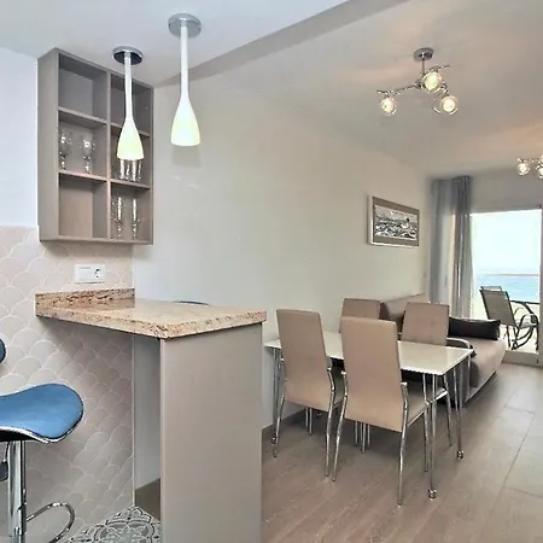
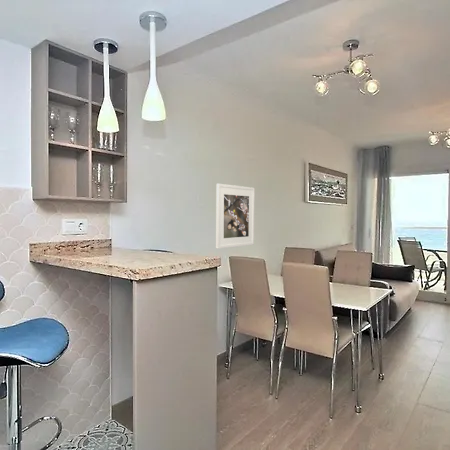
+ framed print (236, 216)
